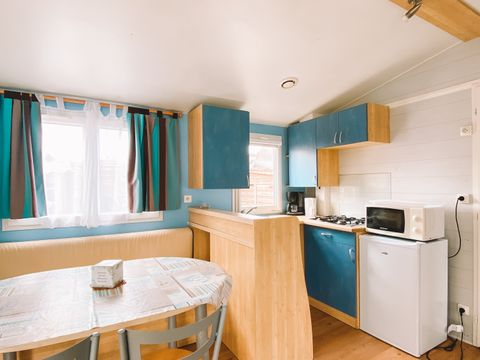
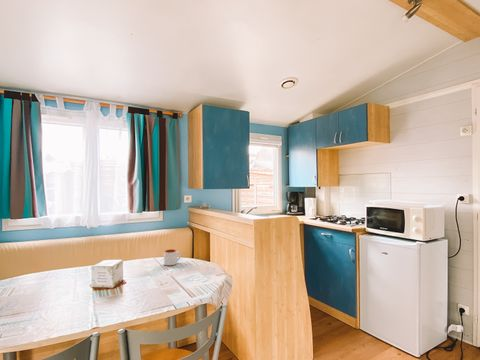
+ mug (172, 256)
